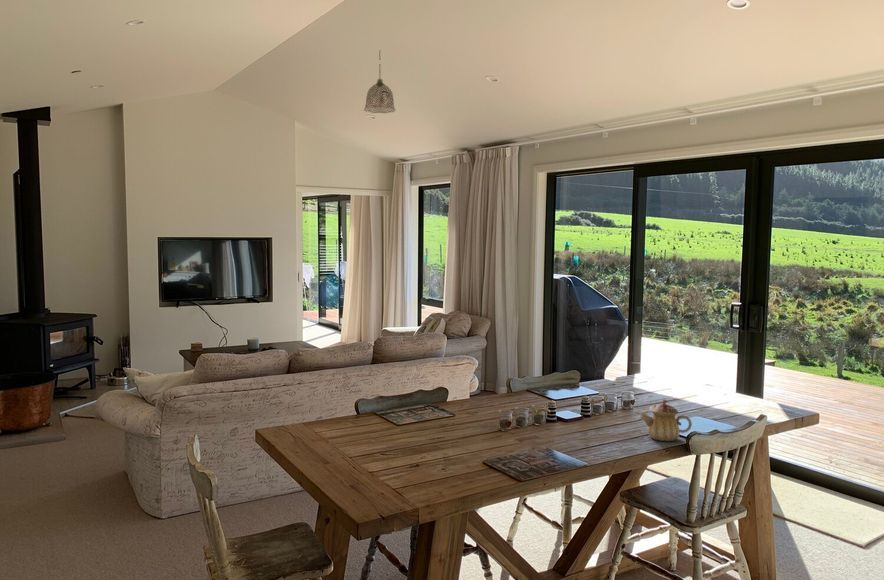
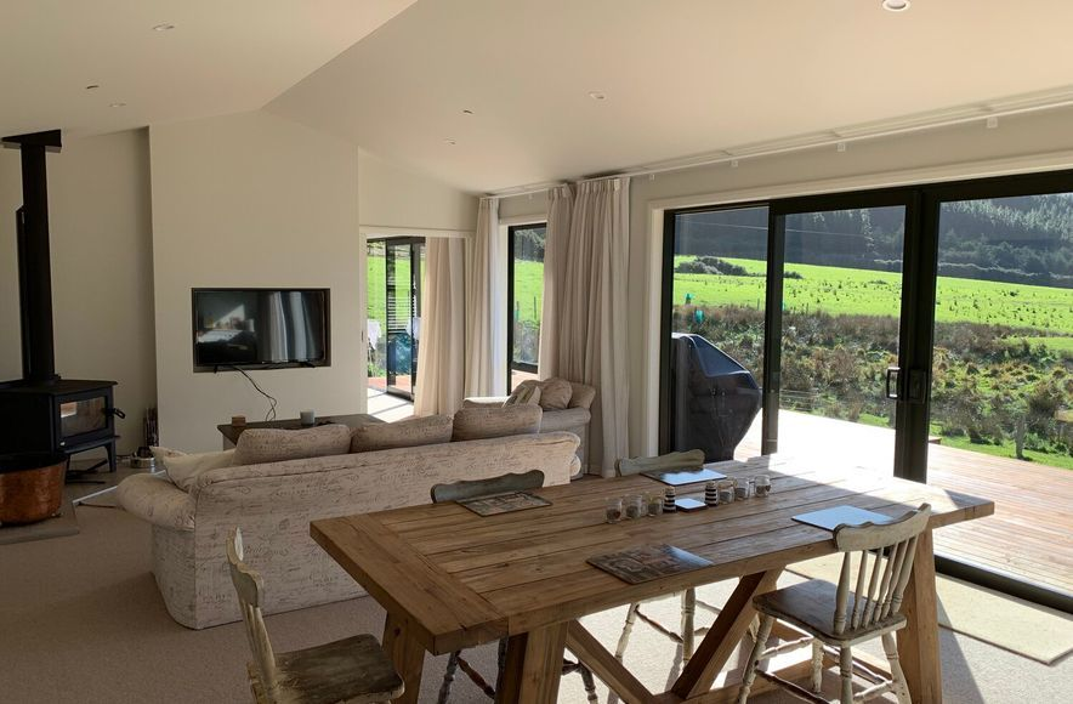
- pendant lamp (379, 80)
- teapot (666, 418)
